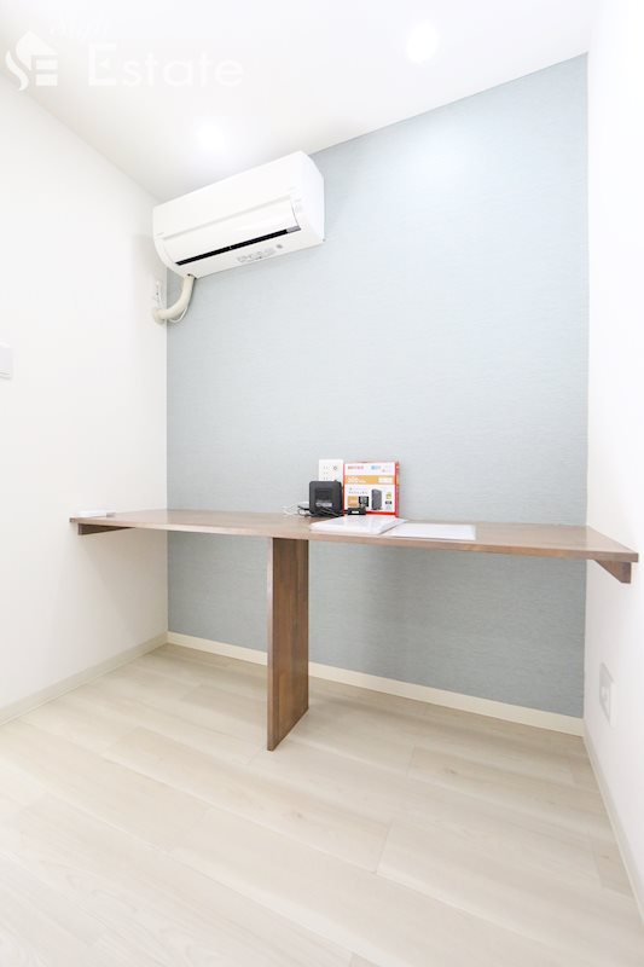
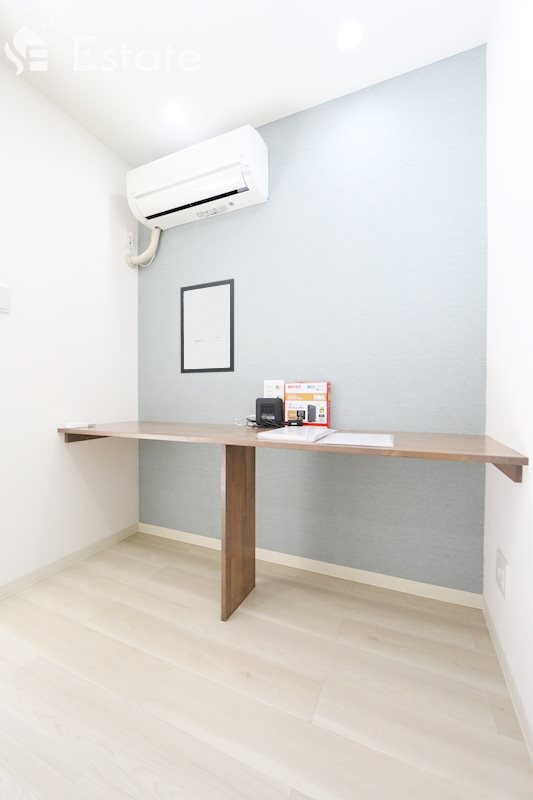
+ wall art (206, 328)
